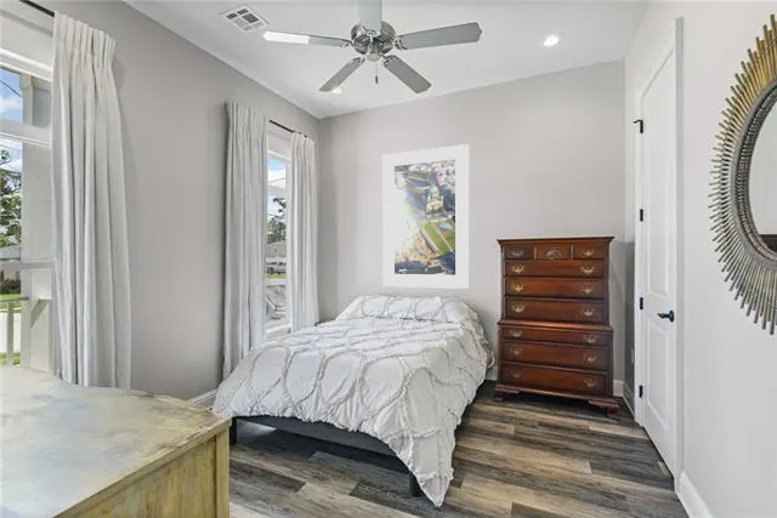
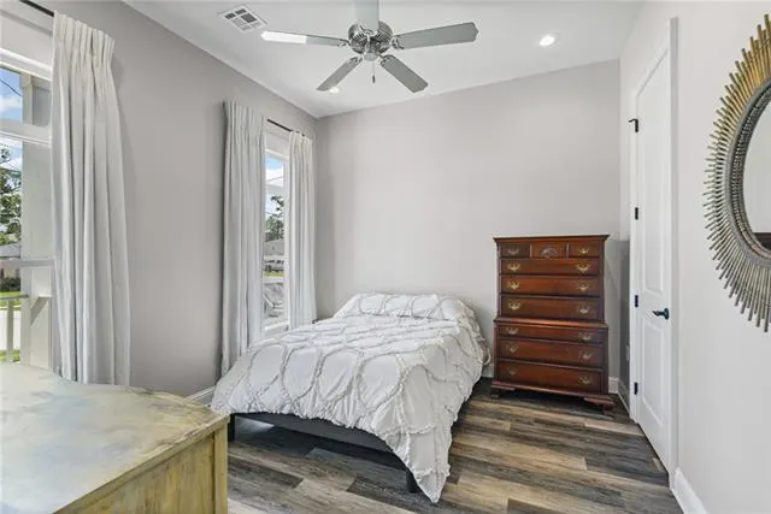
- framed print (424, 218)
